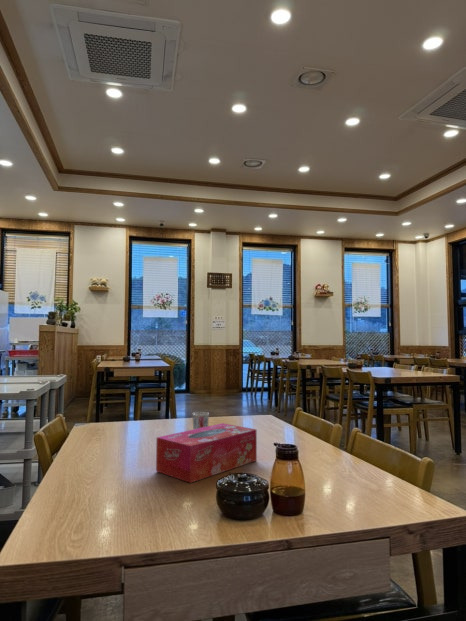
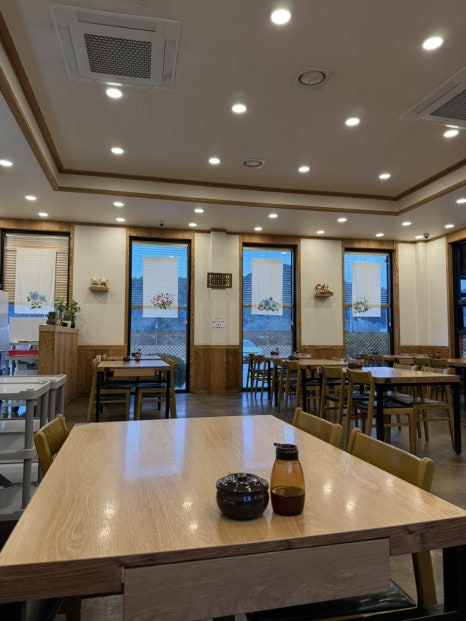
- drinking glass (200, 427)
- tissue box (208, 449)
